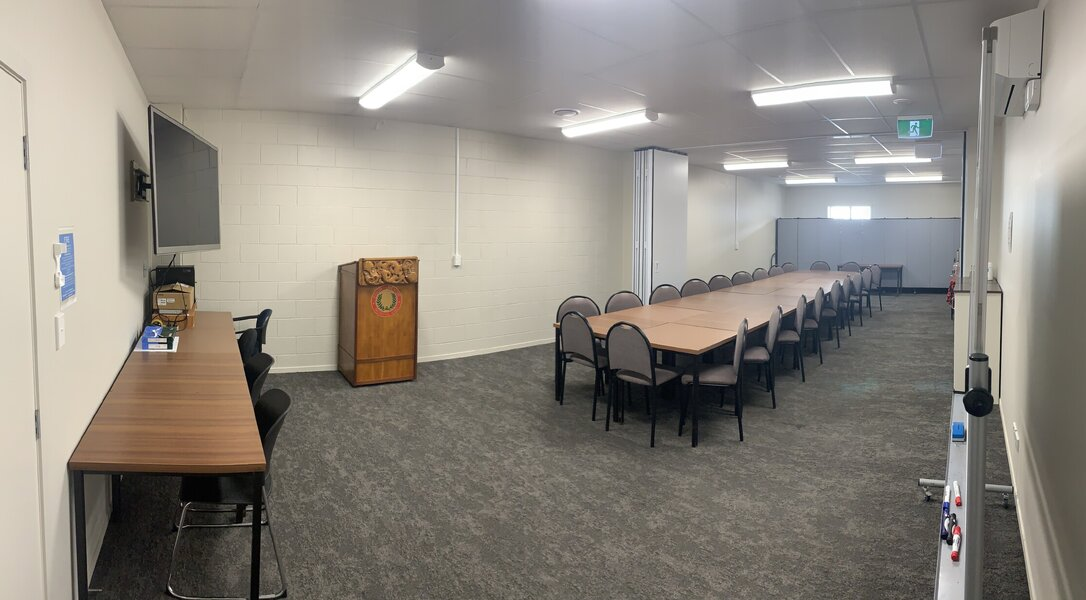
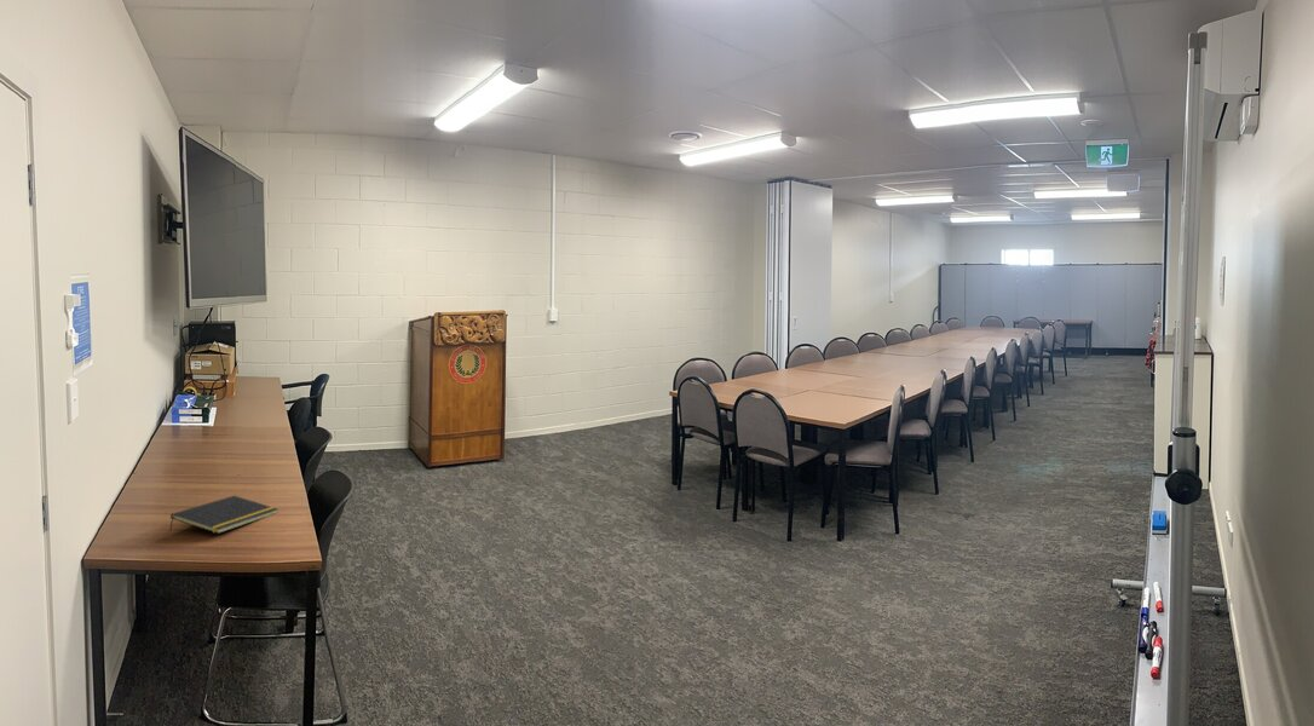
+ notepad (226, 513)
